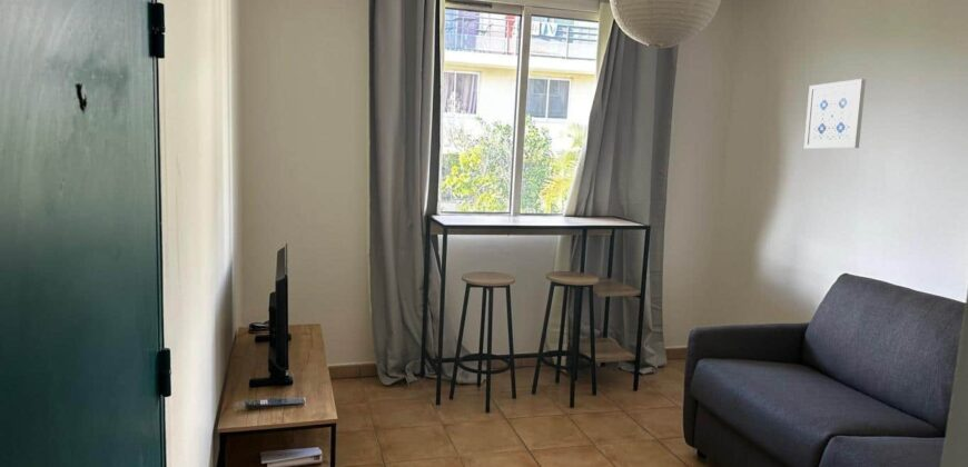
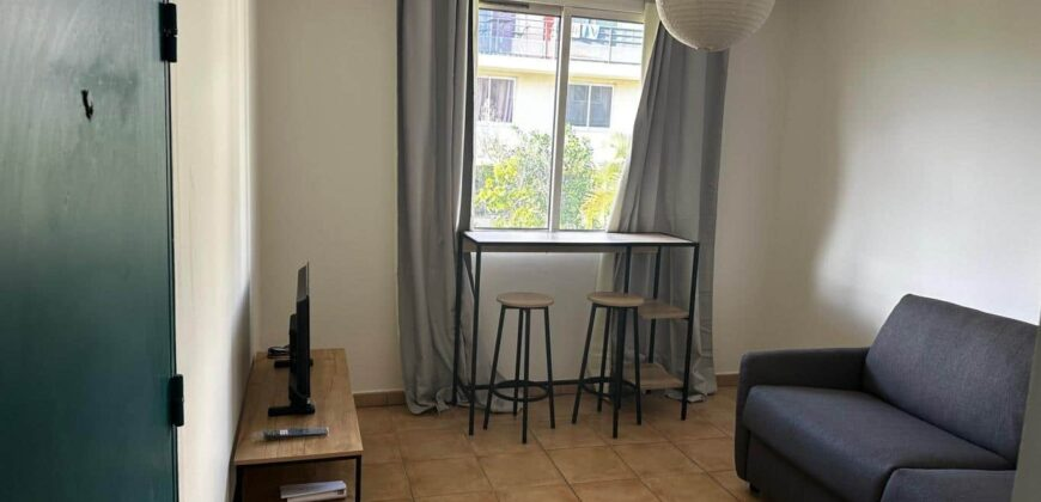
- wall art (832, 116)
